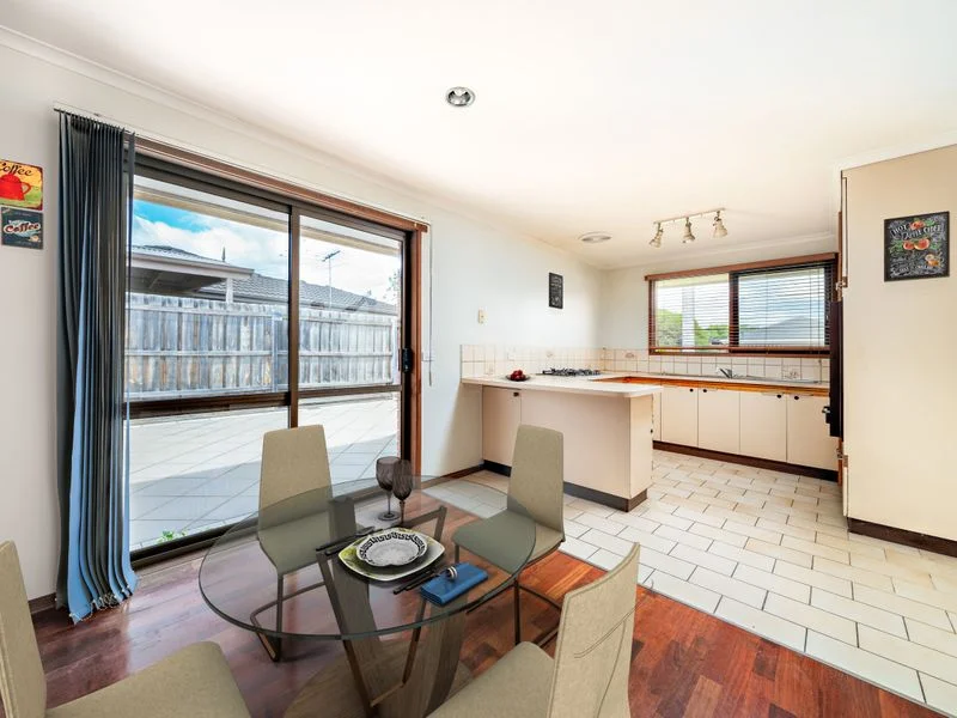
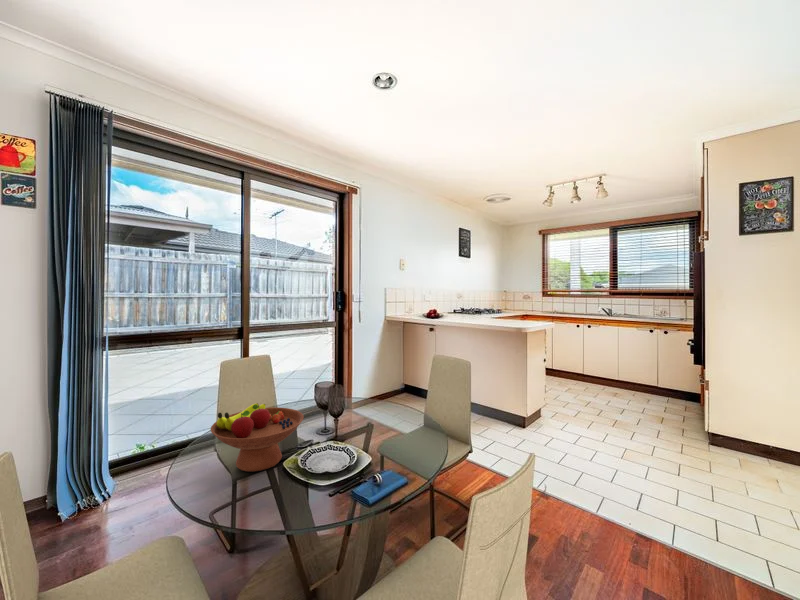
+ fruit bowl (259, 433)
